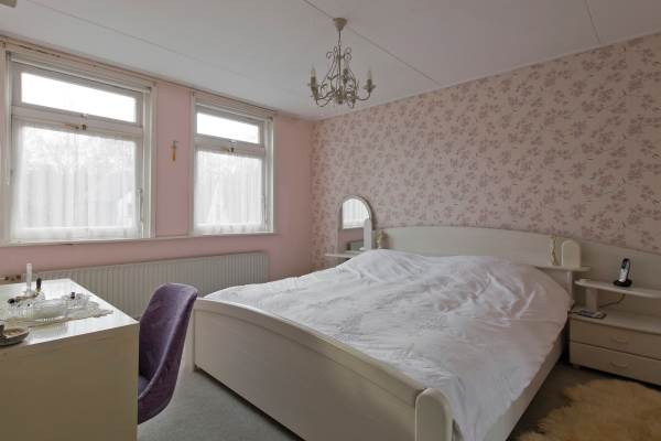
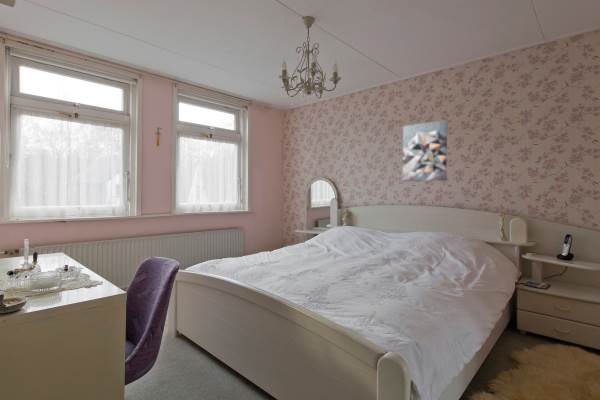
+ wall art (423, 152)
